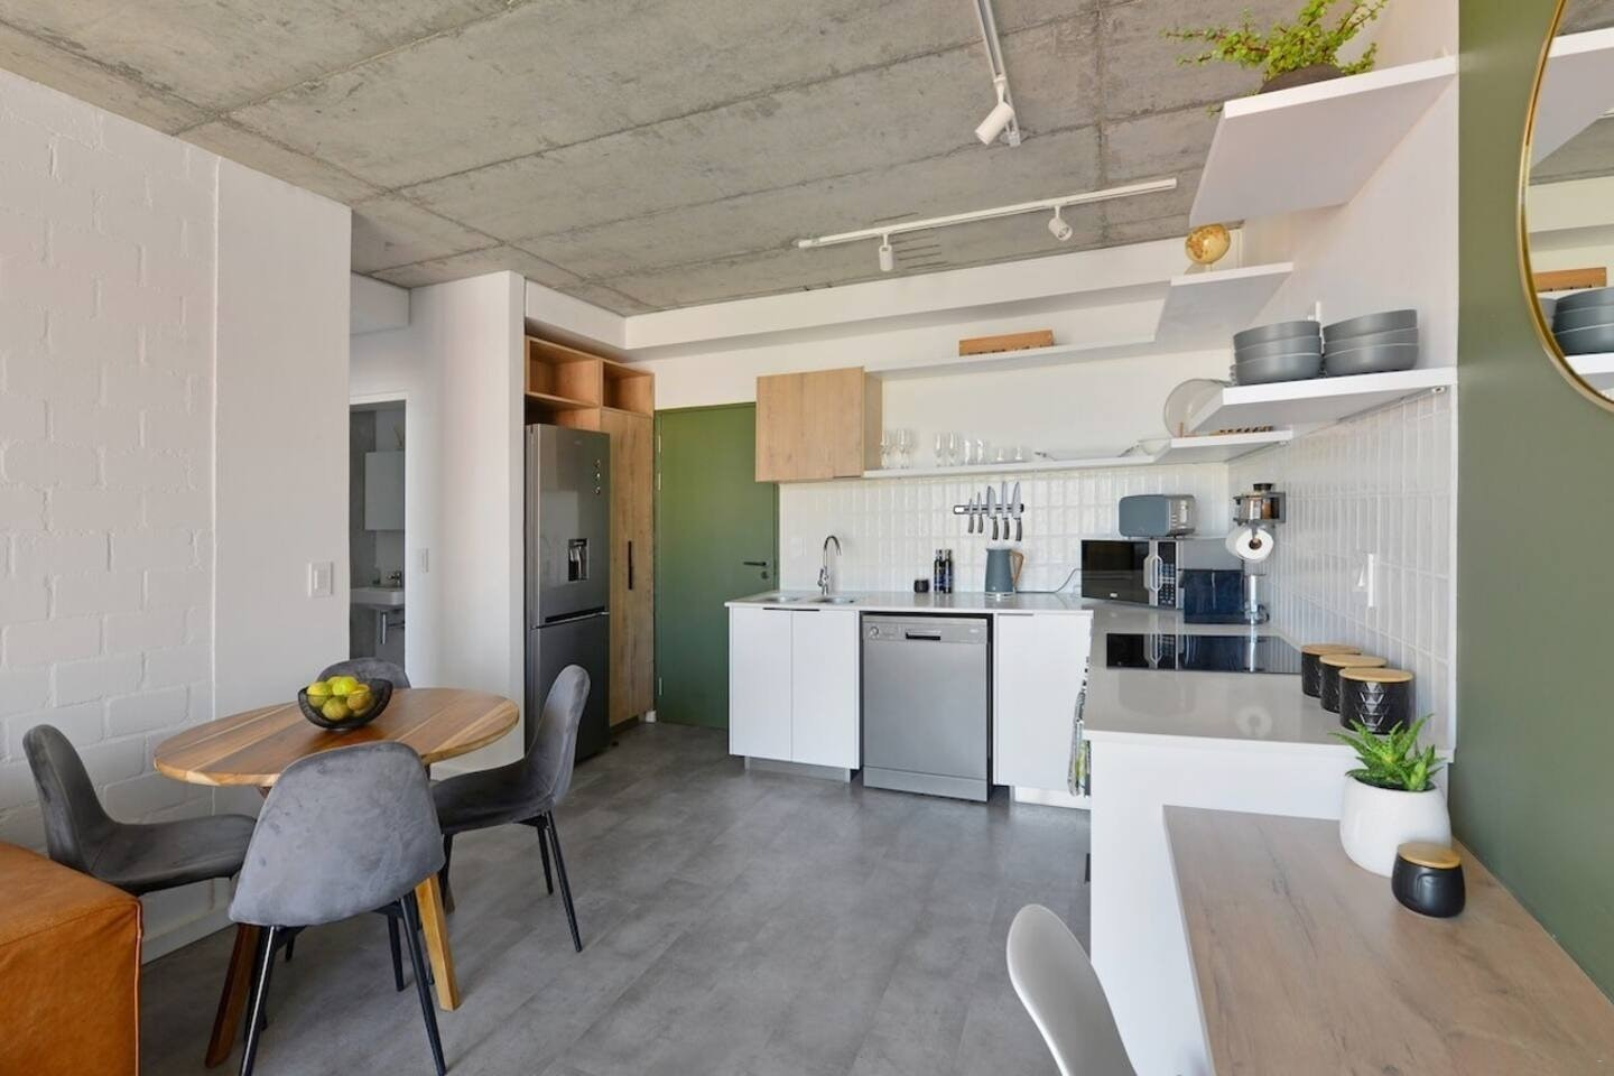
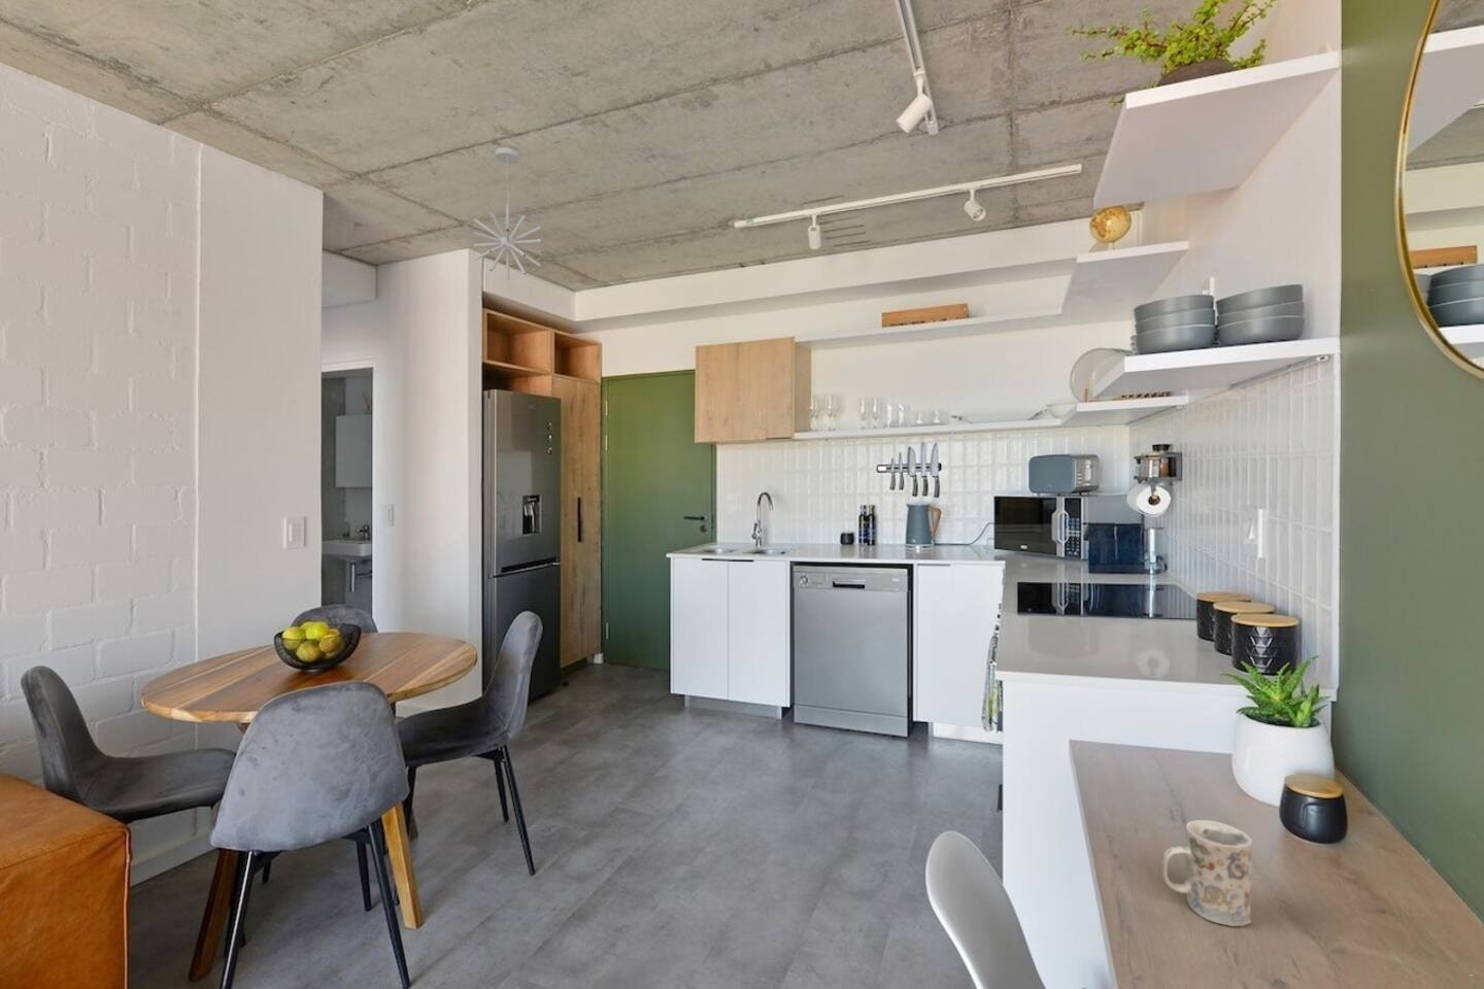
+ pendant light (507, 214)
+ mug (1208, 870)
